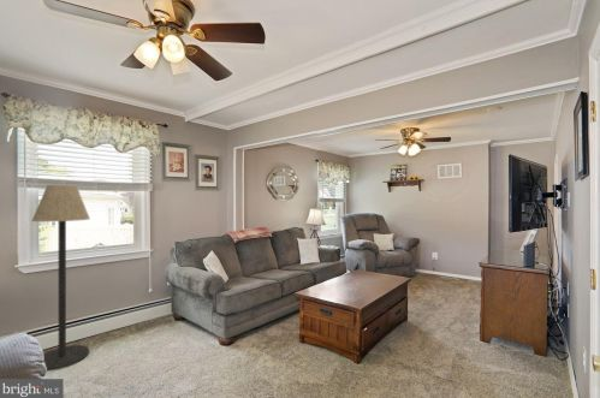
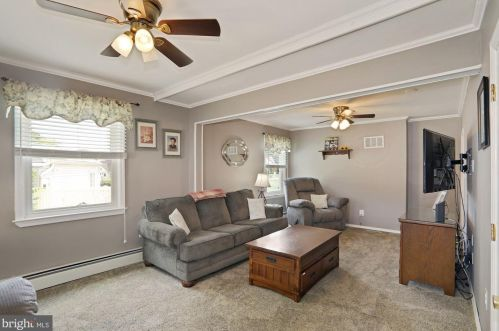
- floor lamp (61, 272)
